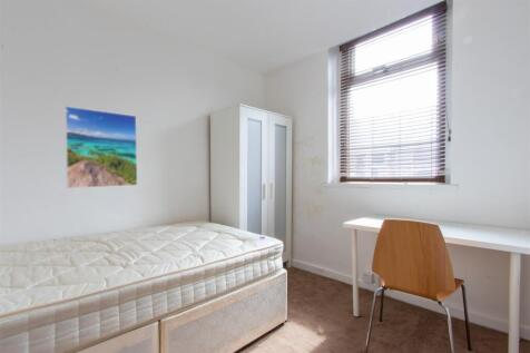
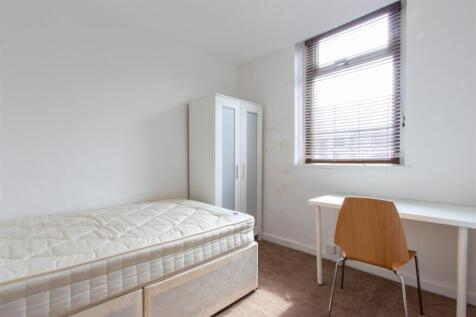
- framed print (104, 149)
